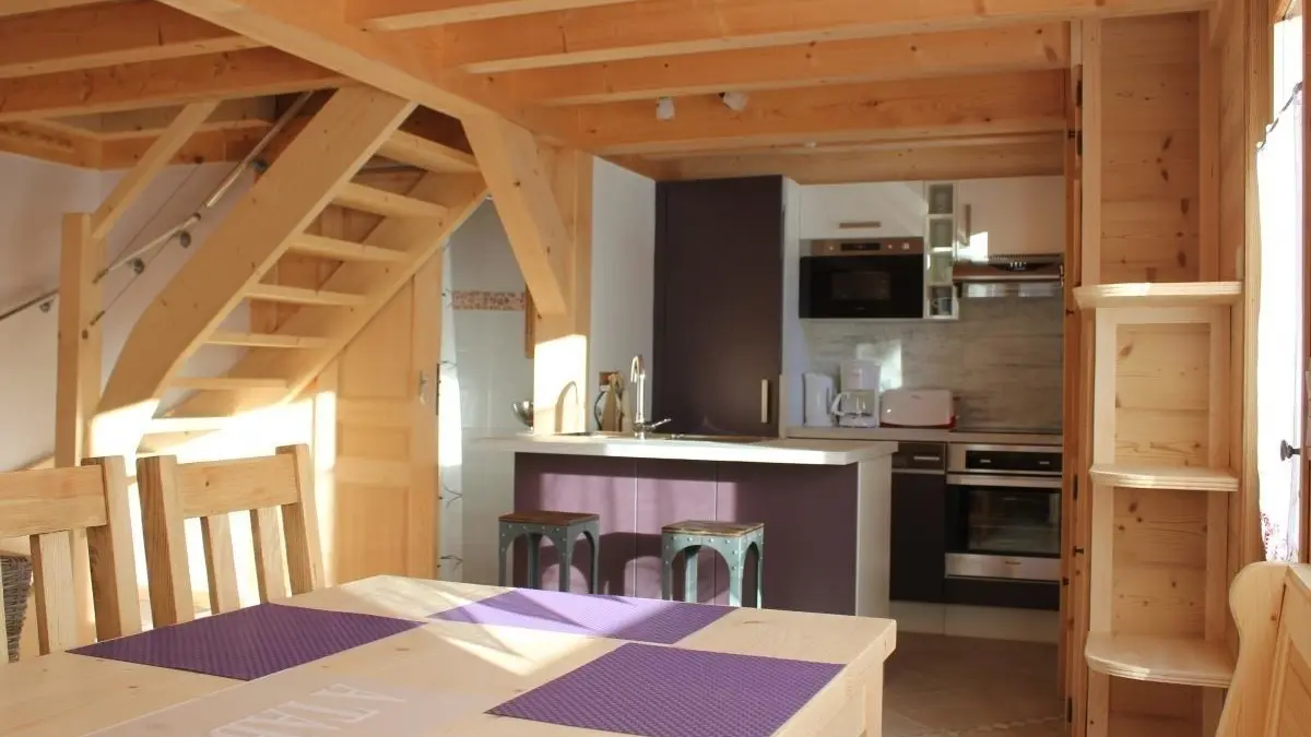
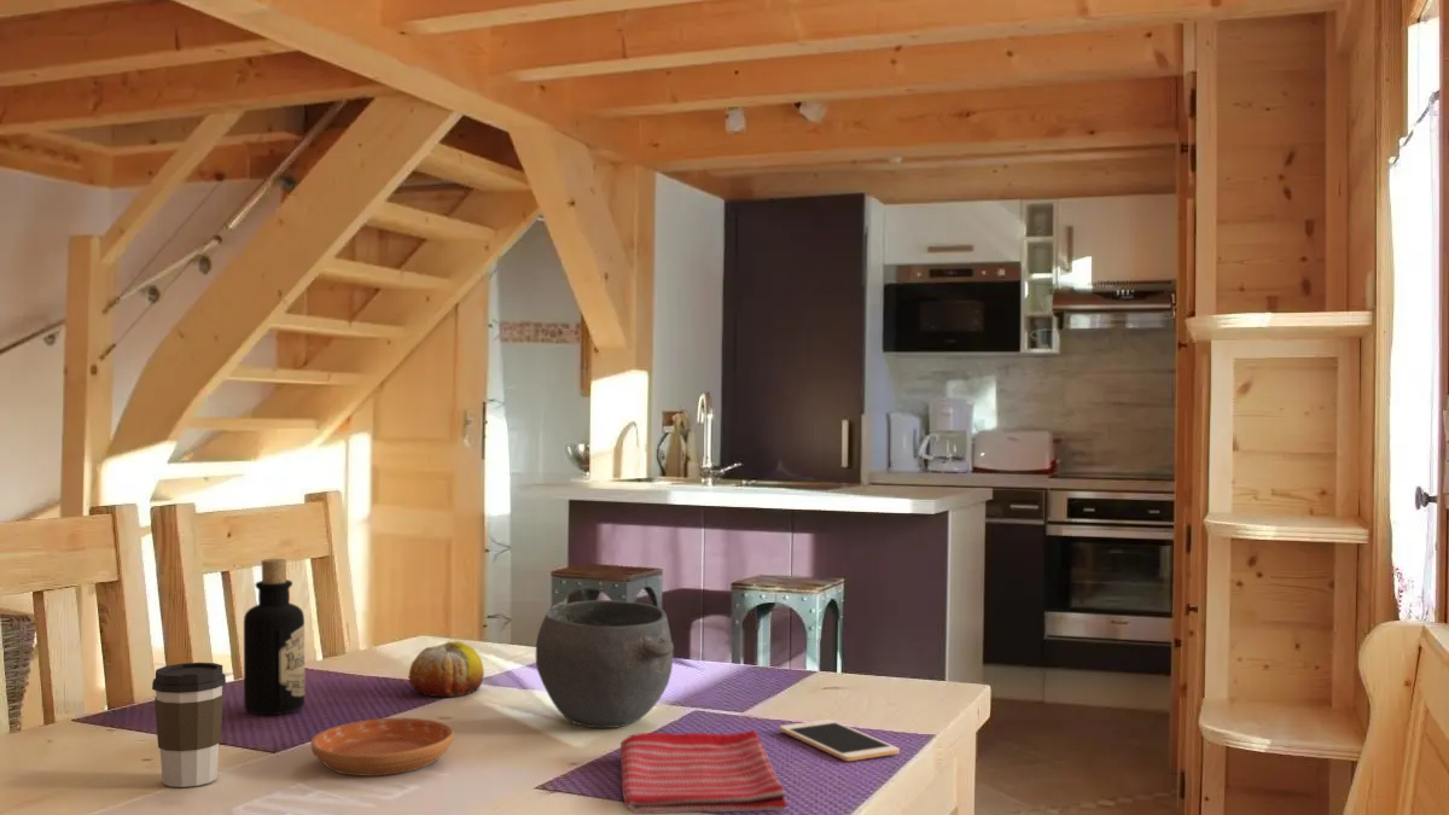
+ bowl (604, 662)
+ coffee cup (190, 723)
+ bottle (274, 634)
+ cell phone (837, 739)
+ dish towel (698, 769)
+ saucer (383, 747)
+ fruit (446, 666)
